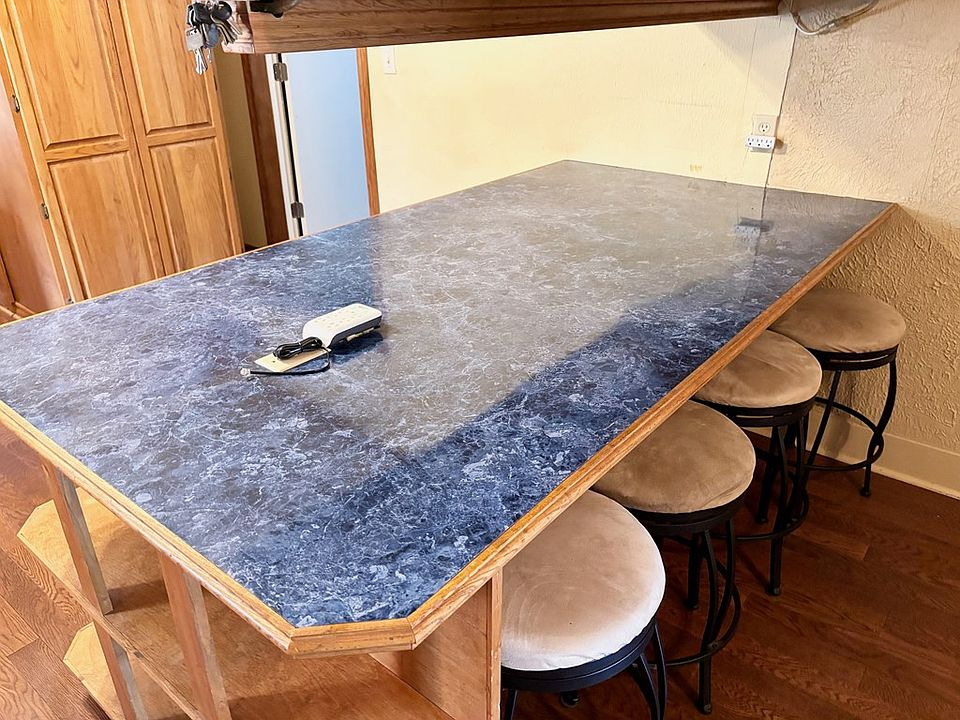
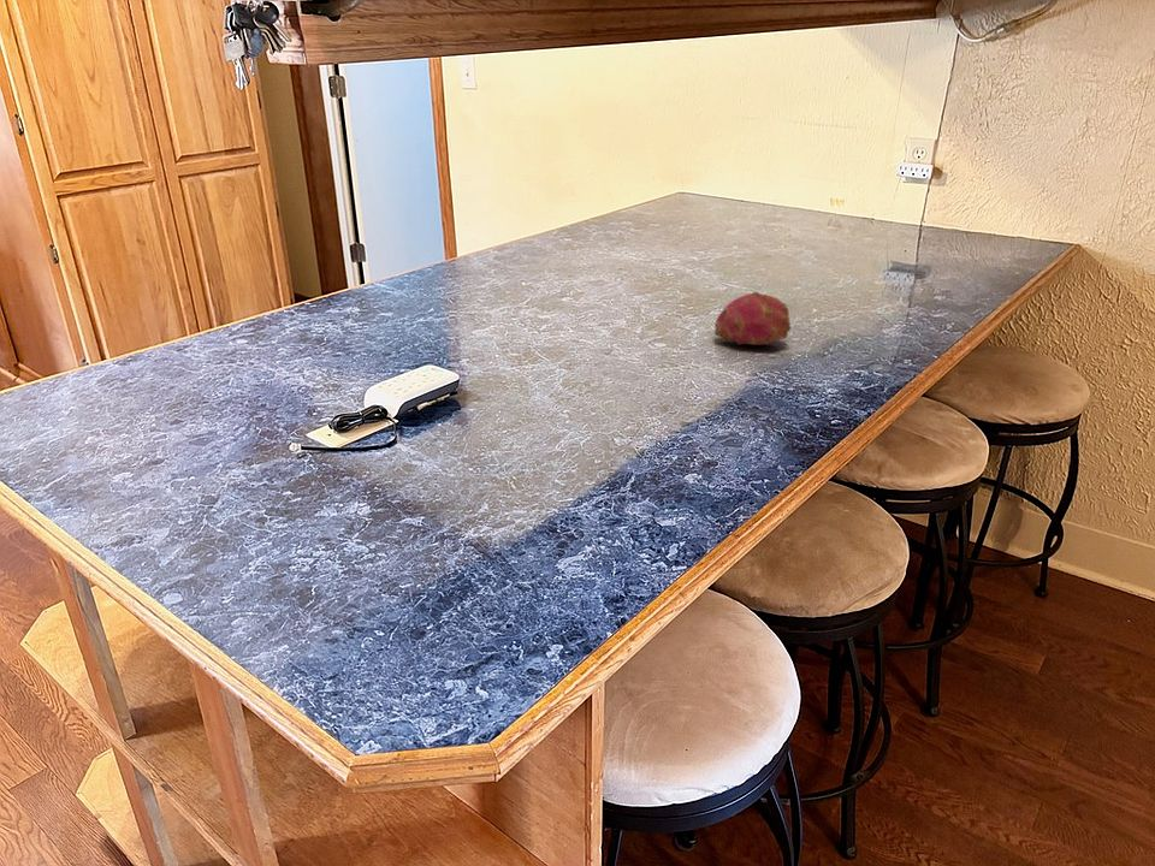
+ fruit (753, 318)
